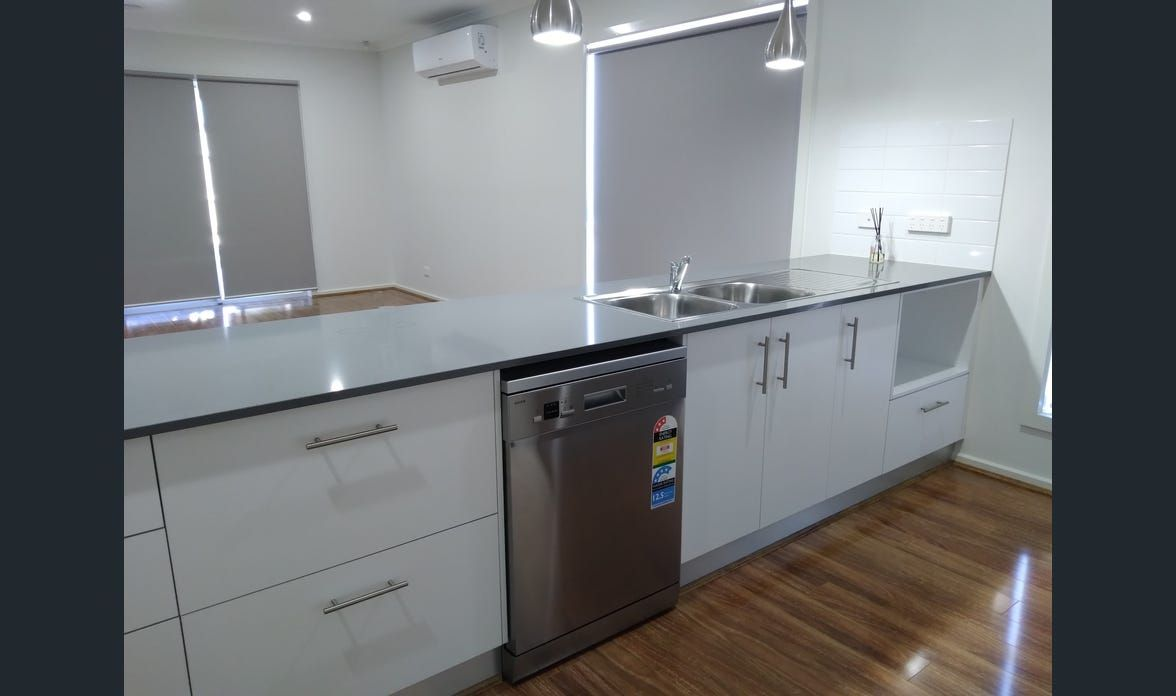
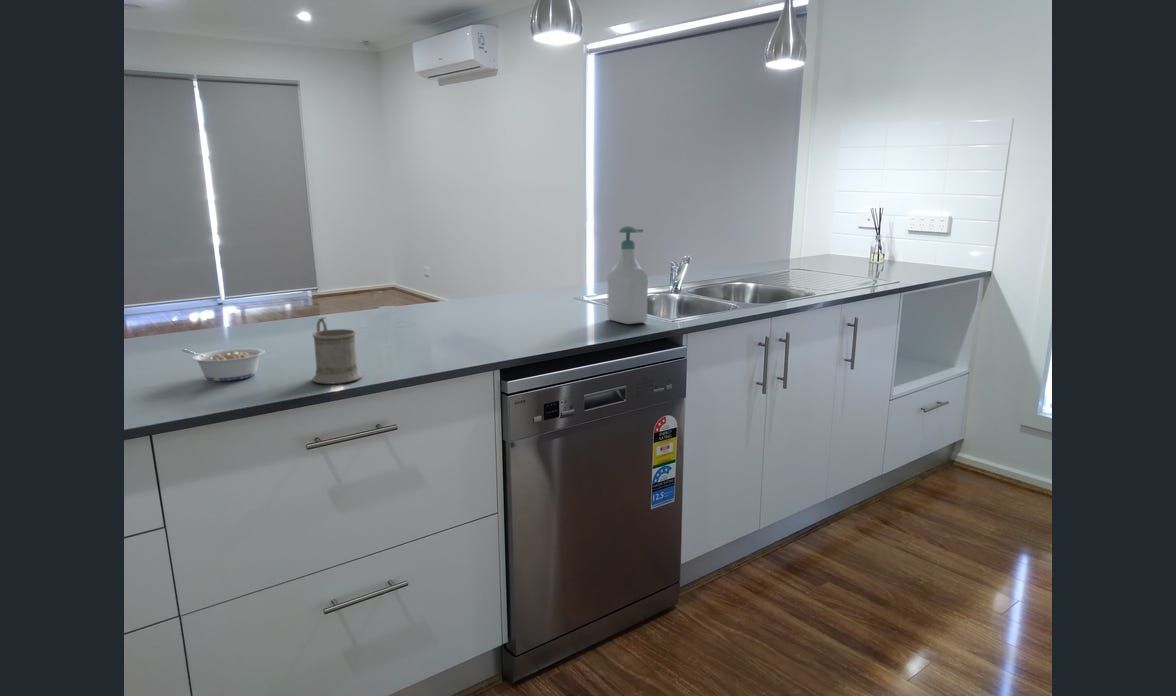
+ legume (227, 363)
+ soap bottle (630, 273)
+ mug (331, 348)
